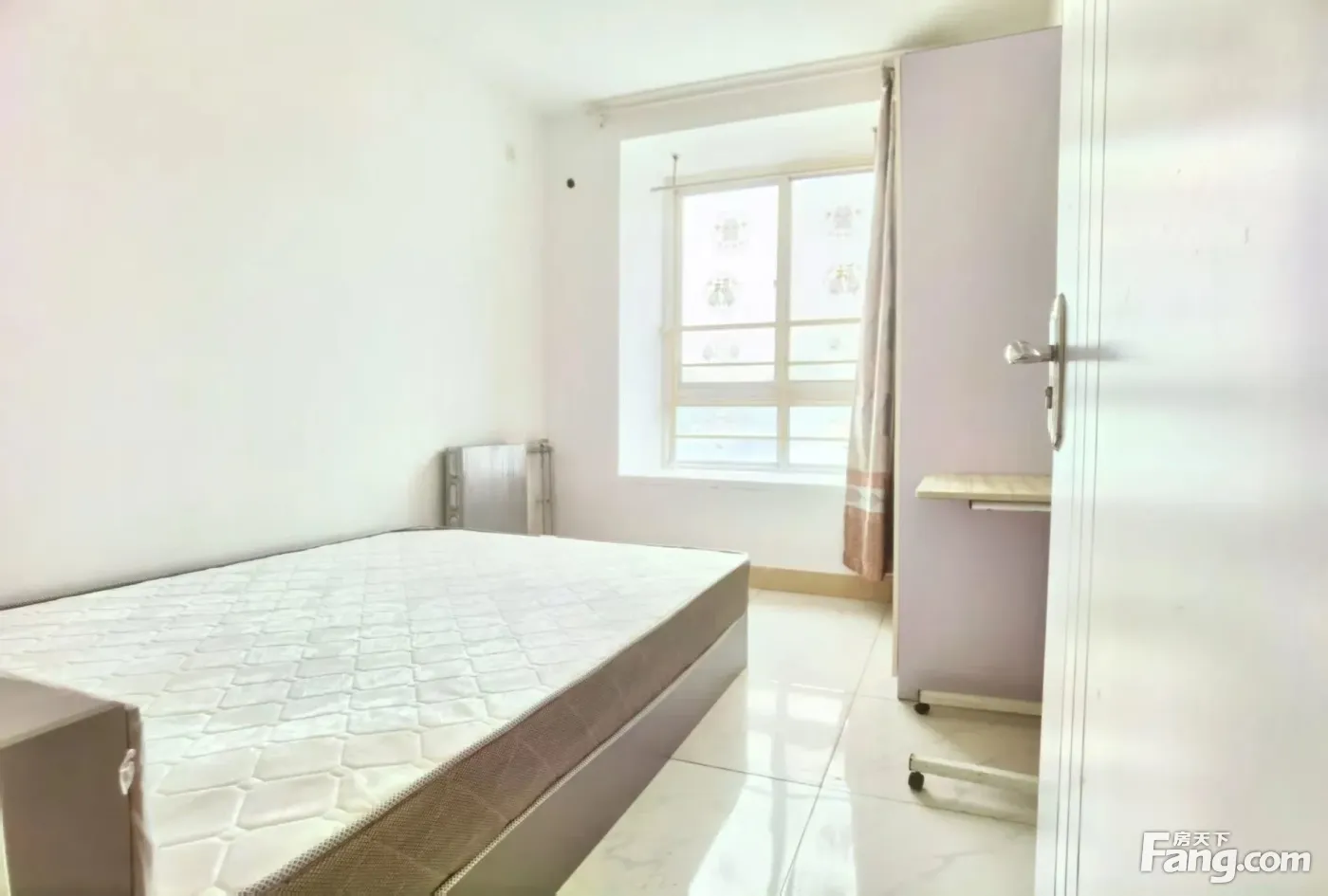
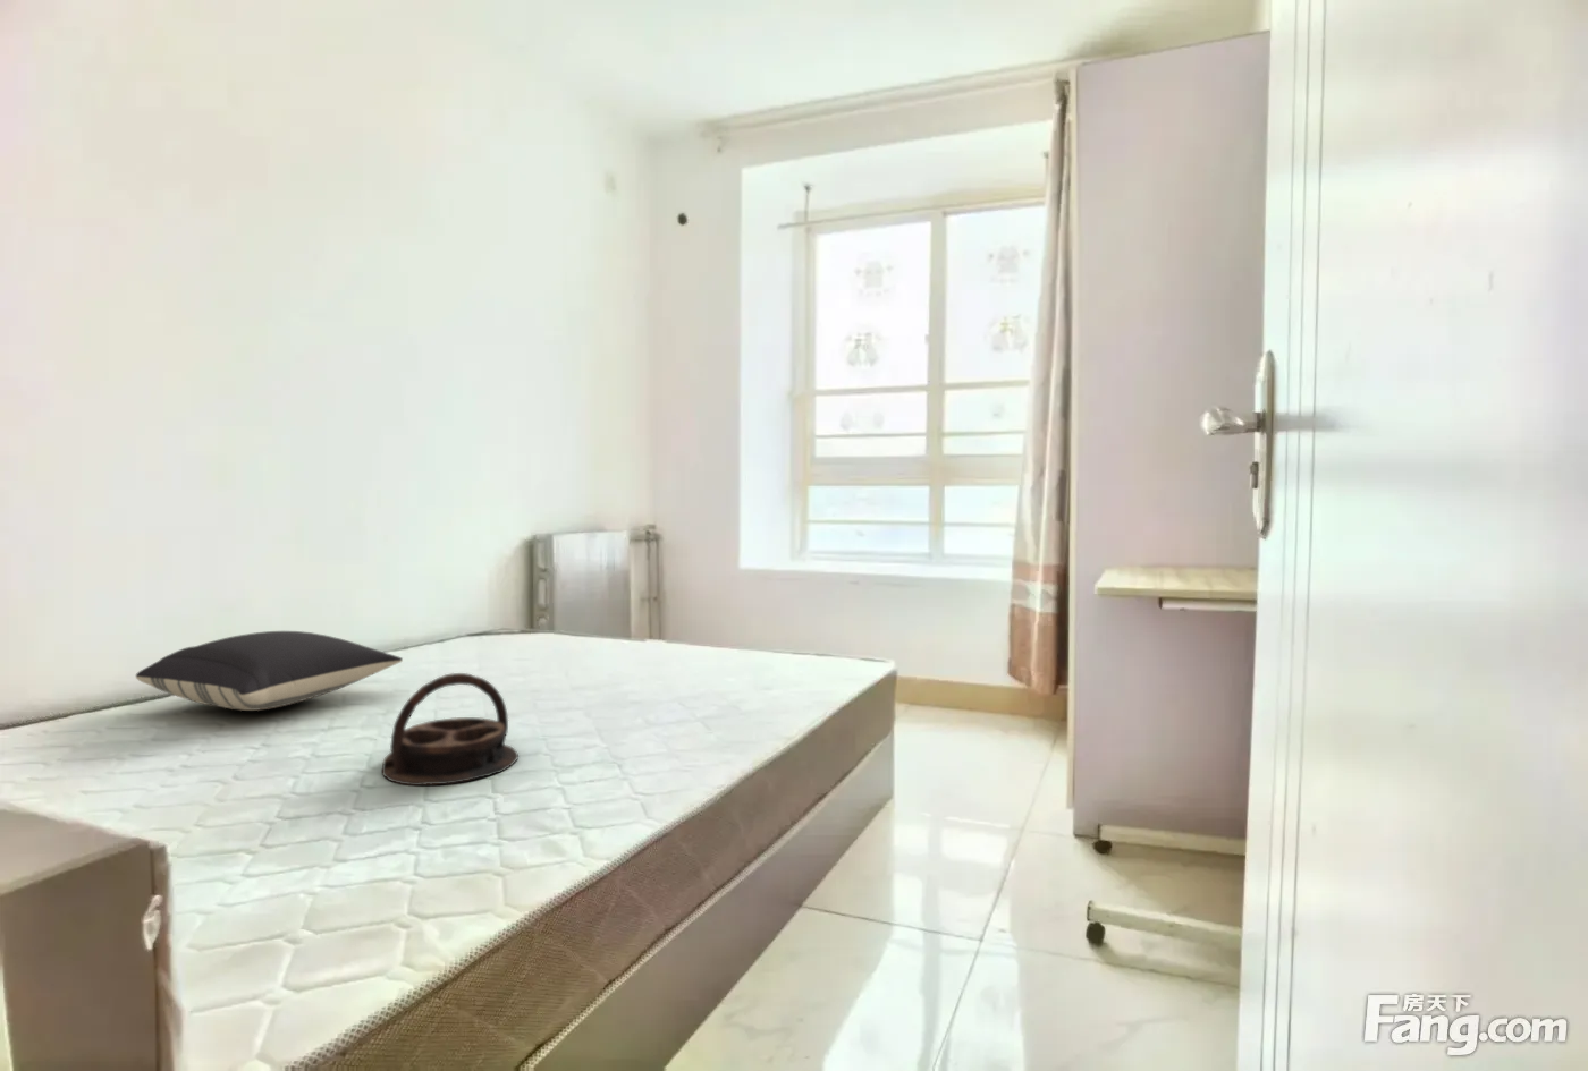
+ pillow (275, 667)
+ serving tray (451, 718)
